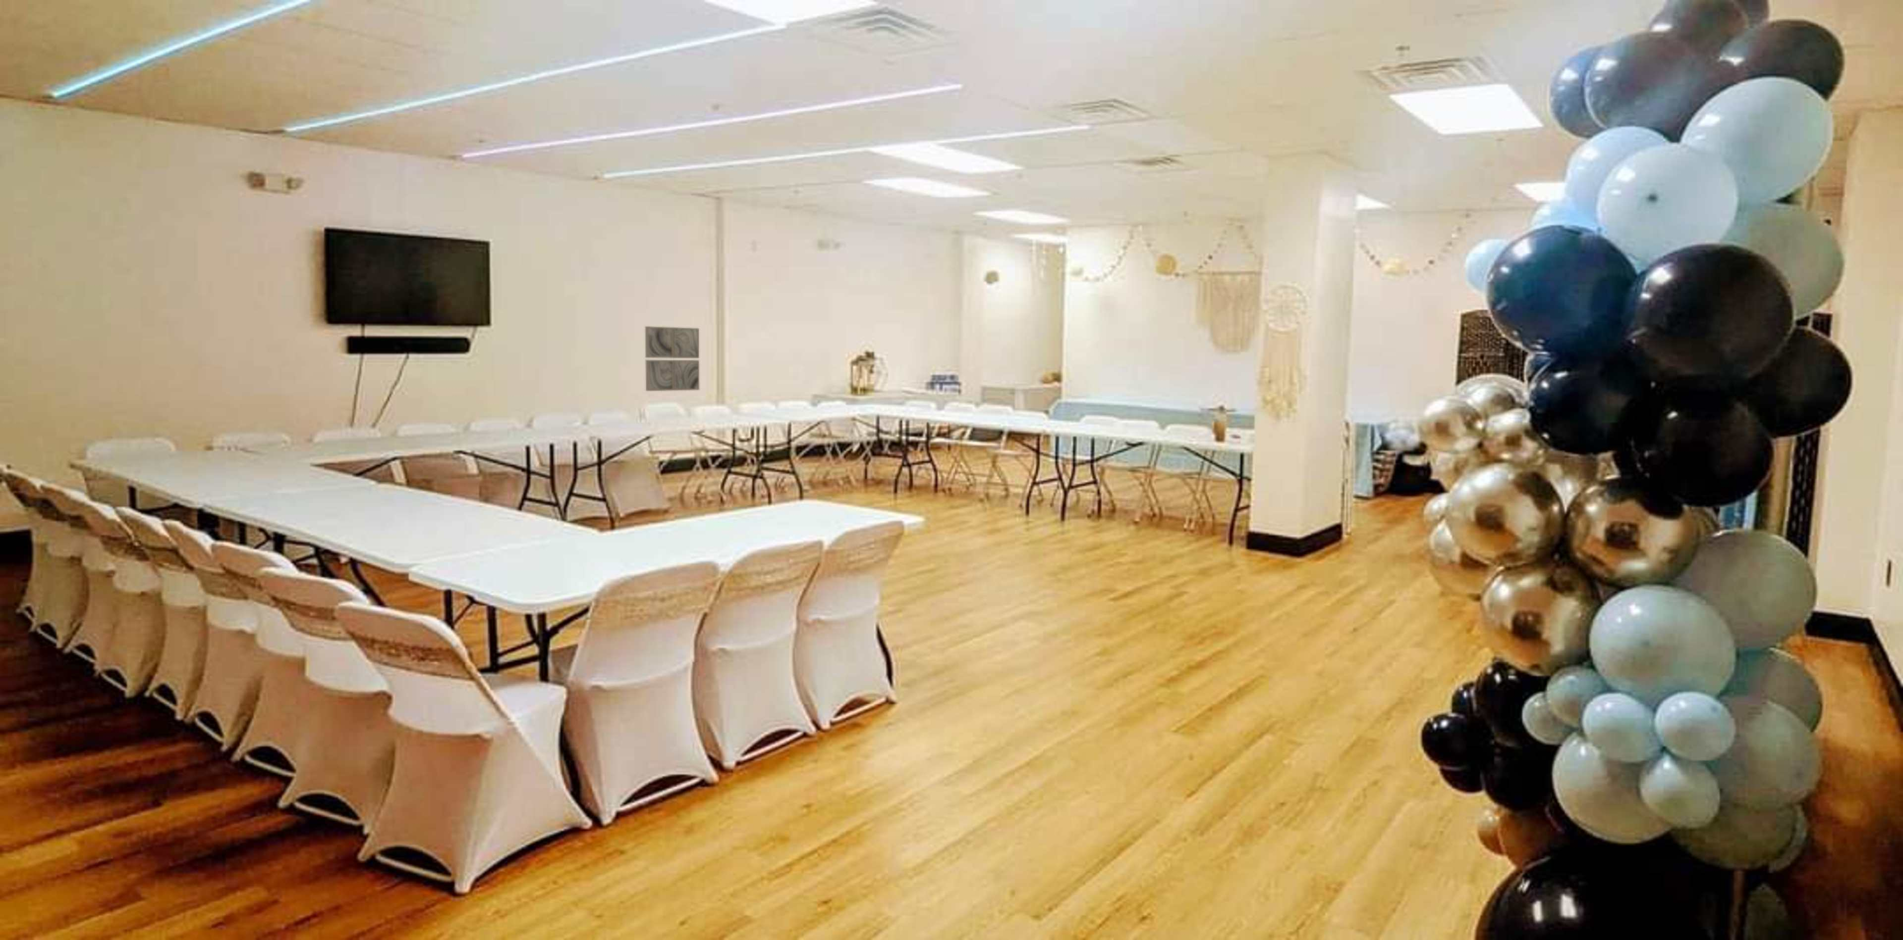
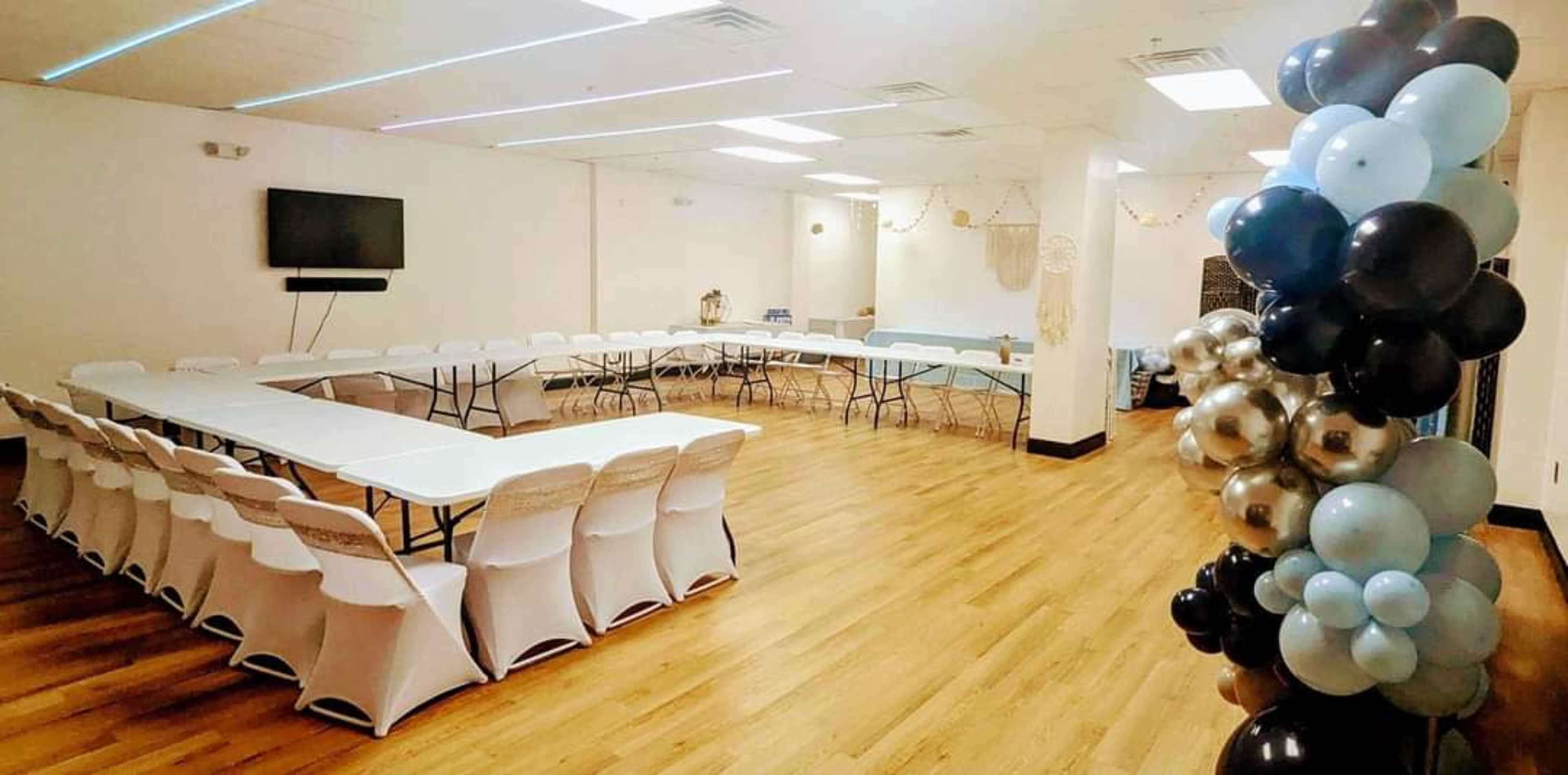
- wall art (672, 358)
